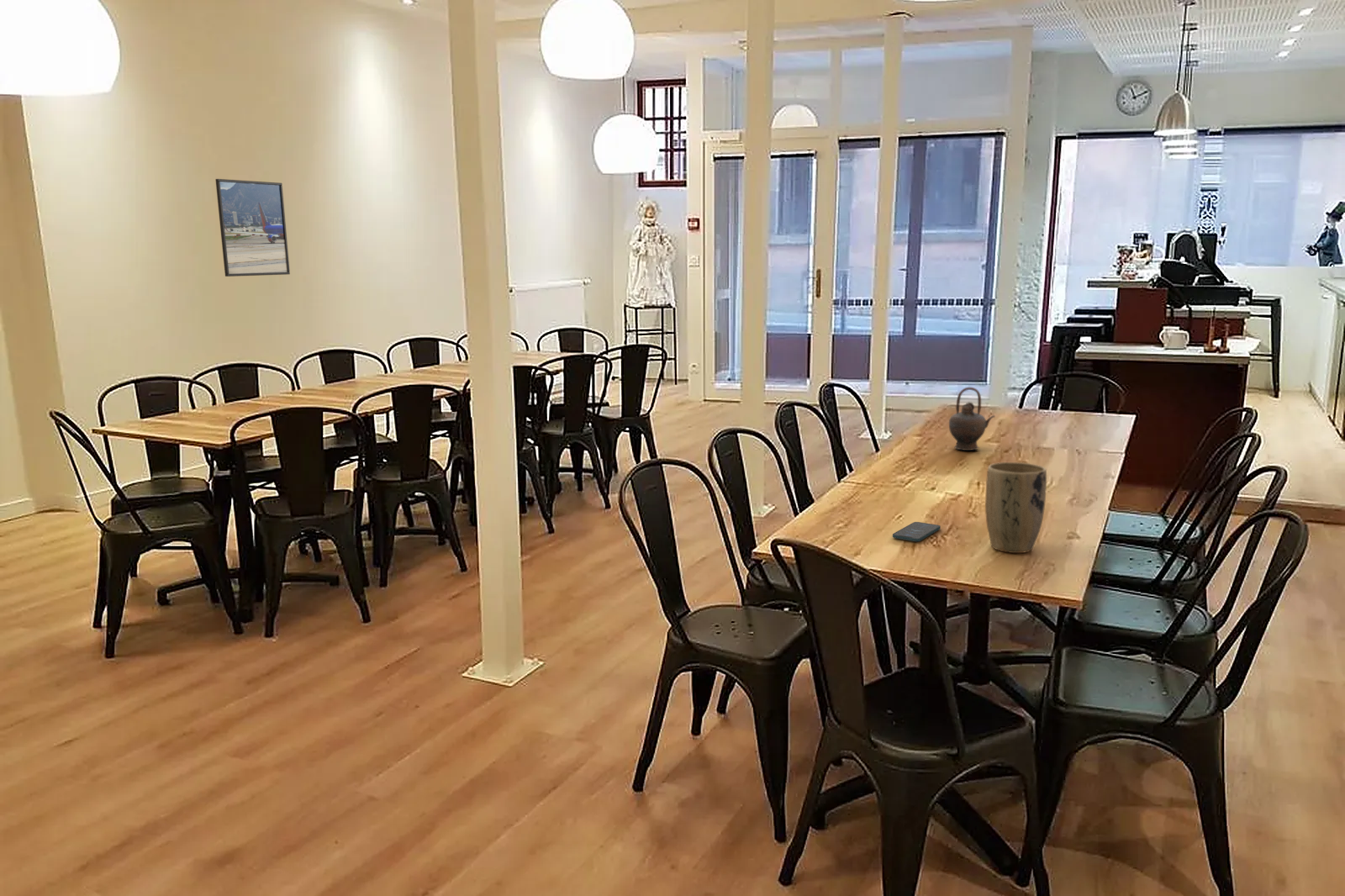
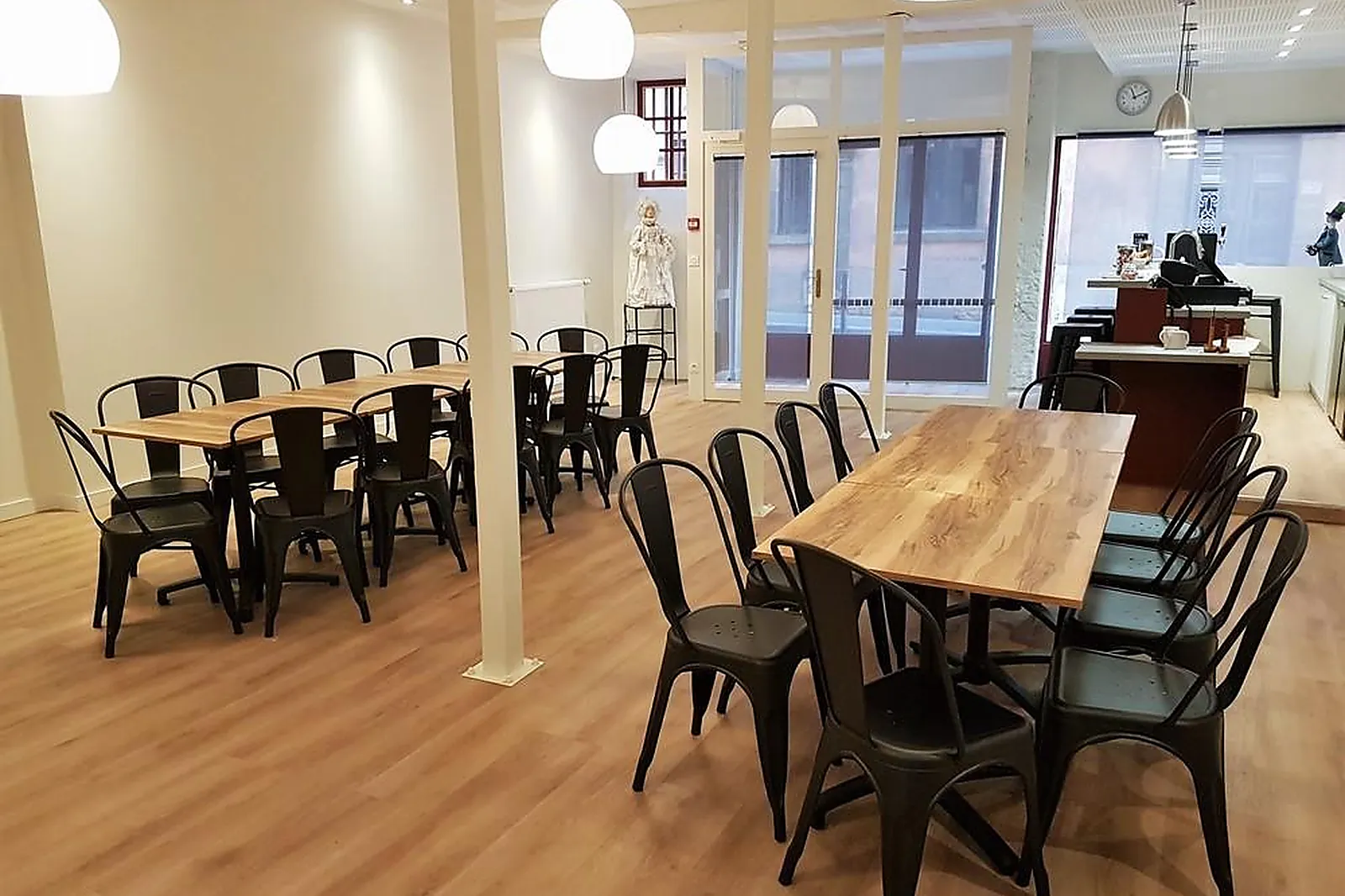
- smartphone (916, 531)
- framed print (254, 229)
- plant pot (1015, 508)
- teapot (972, 419)
